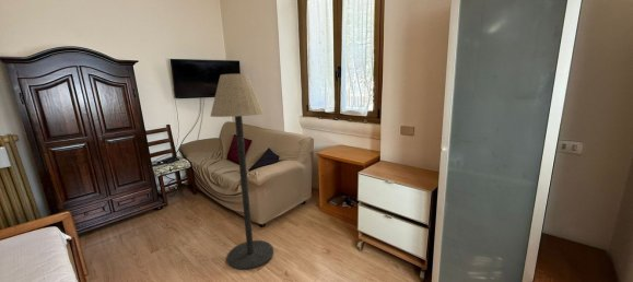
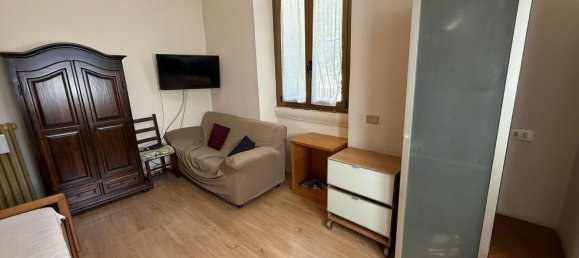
- floor lamp (243, 171)
